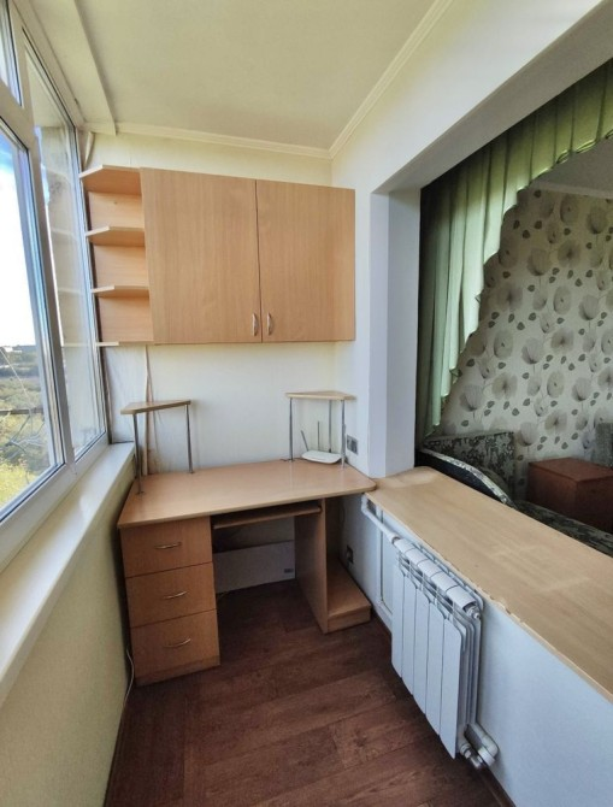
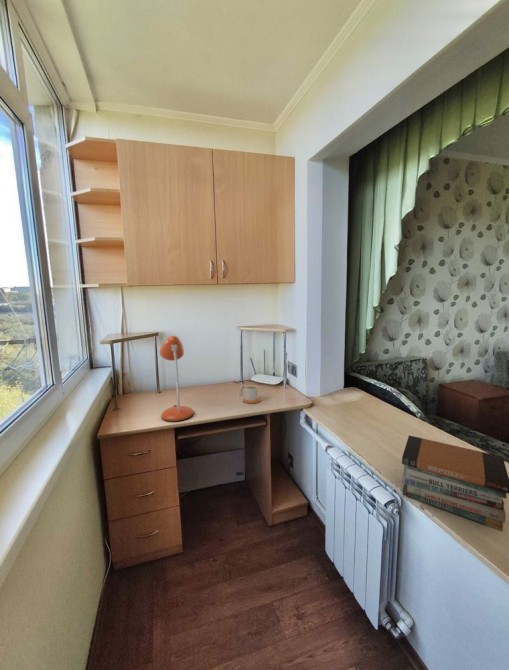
+ desk lamp (176, 374)
+ book stack (450, 476)
+ mug (251, 393)
